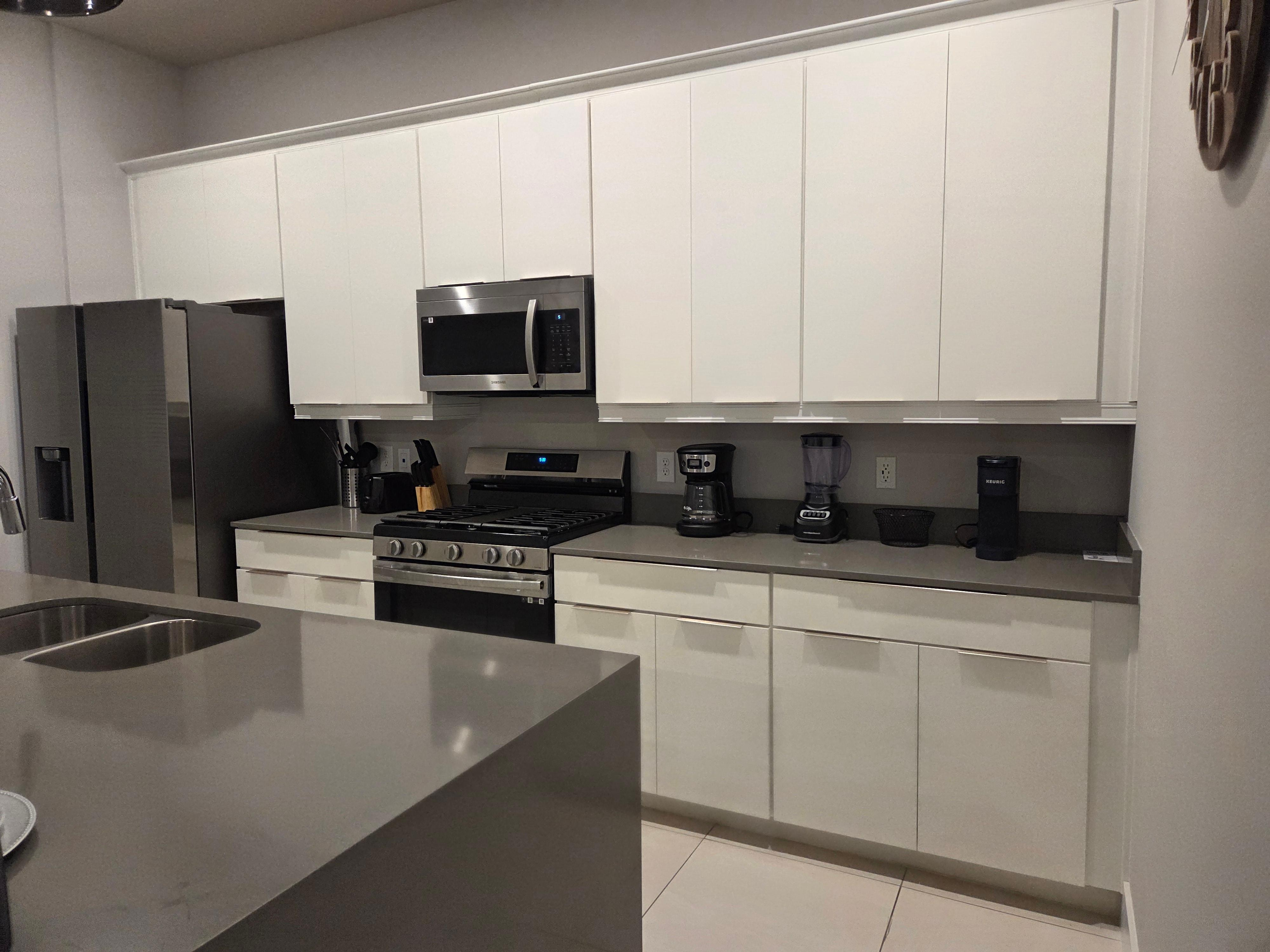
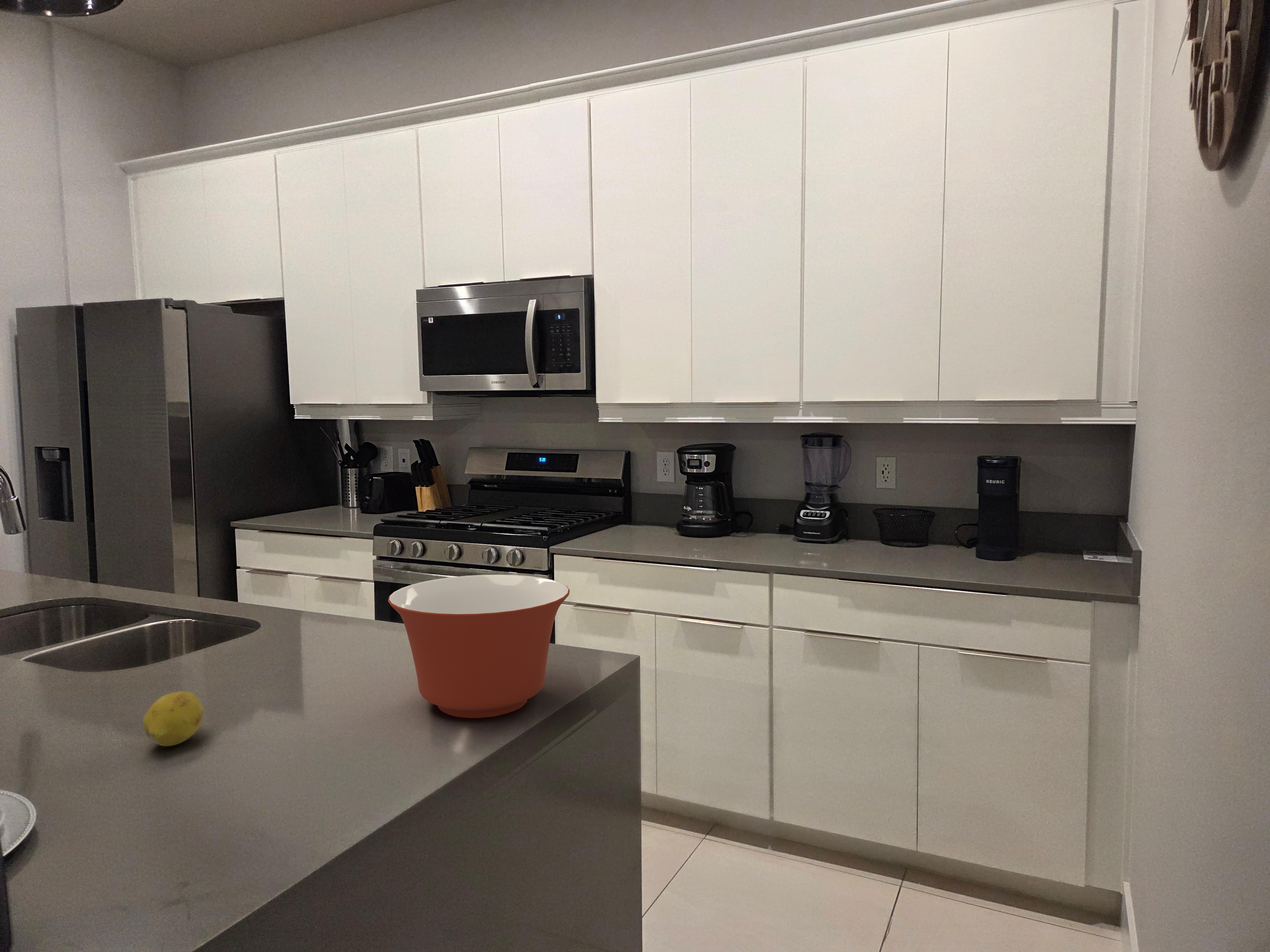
+ mixing bowl (482, 647)
+ fruit (173, 719)
